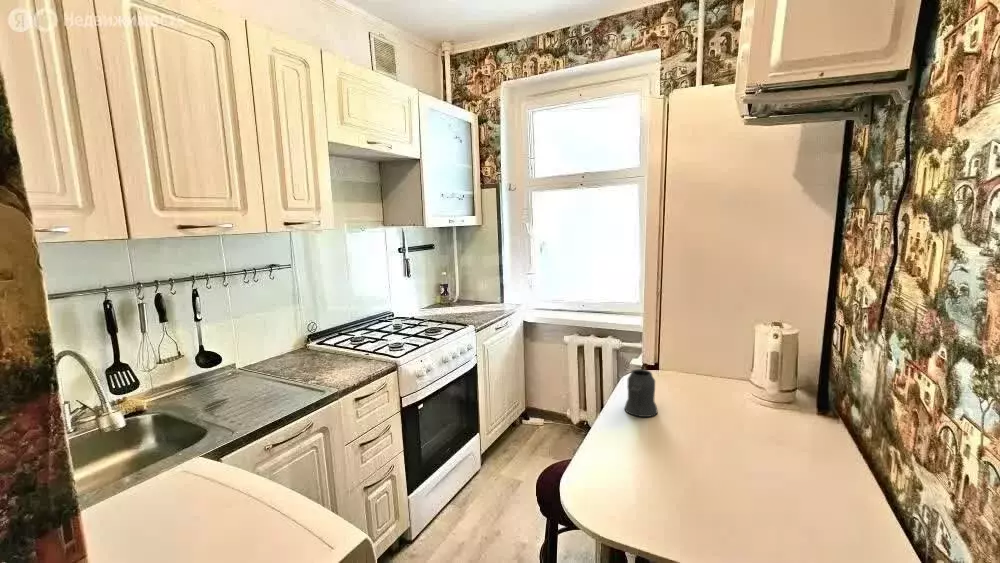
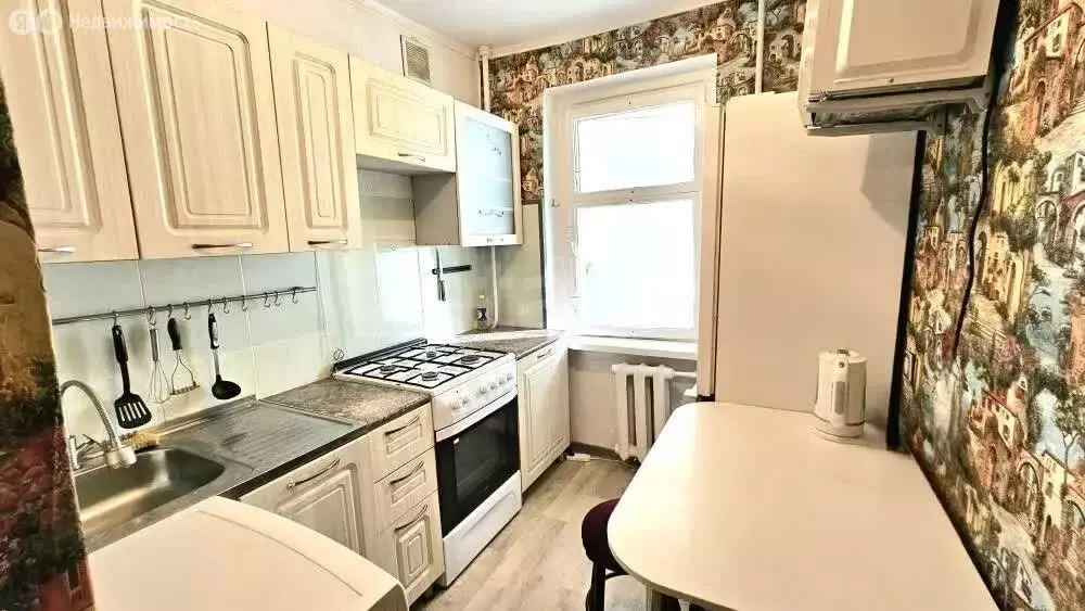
- mug (639, 393)
